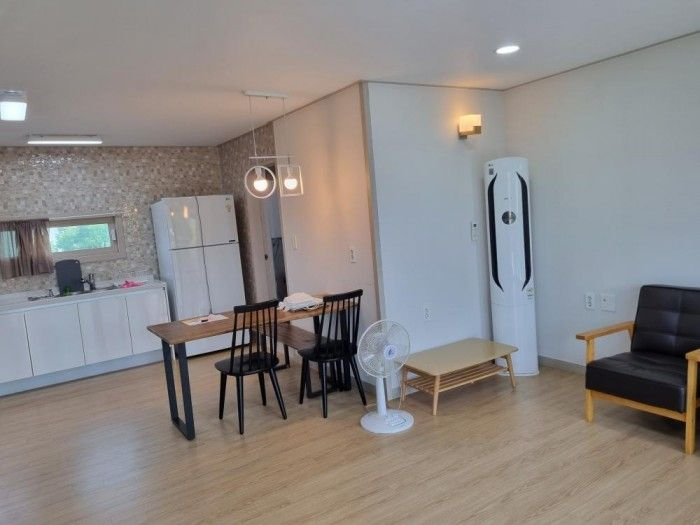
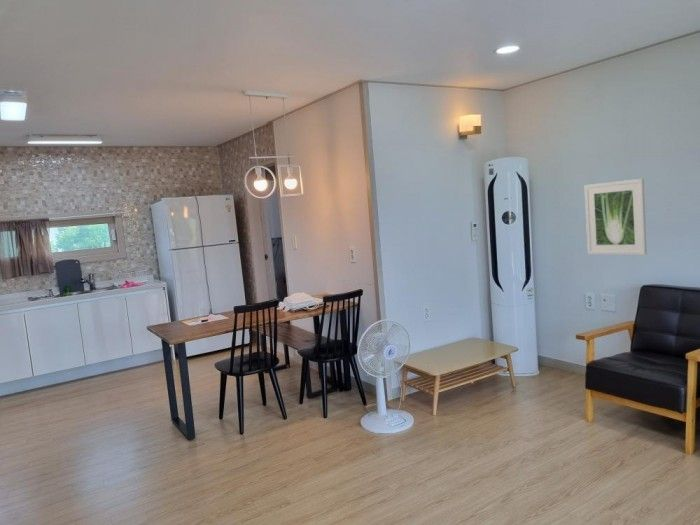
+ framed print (614, 218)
